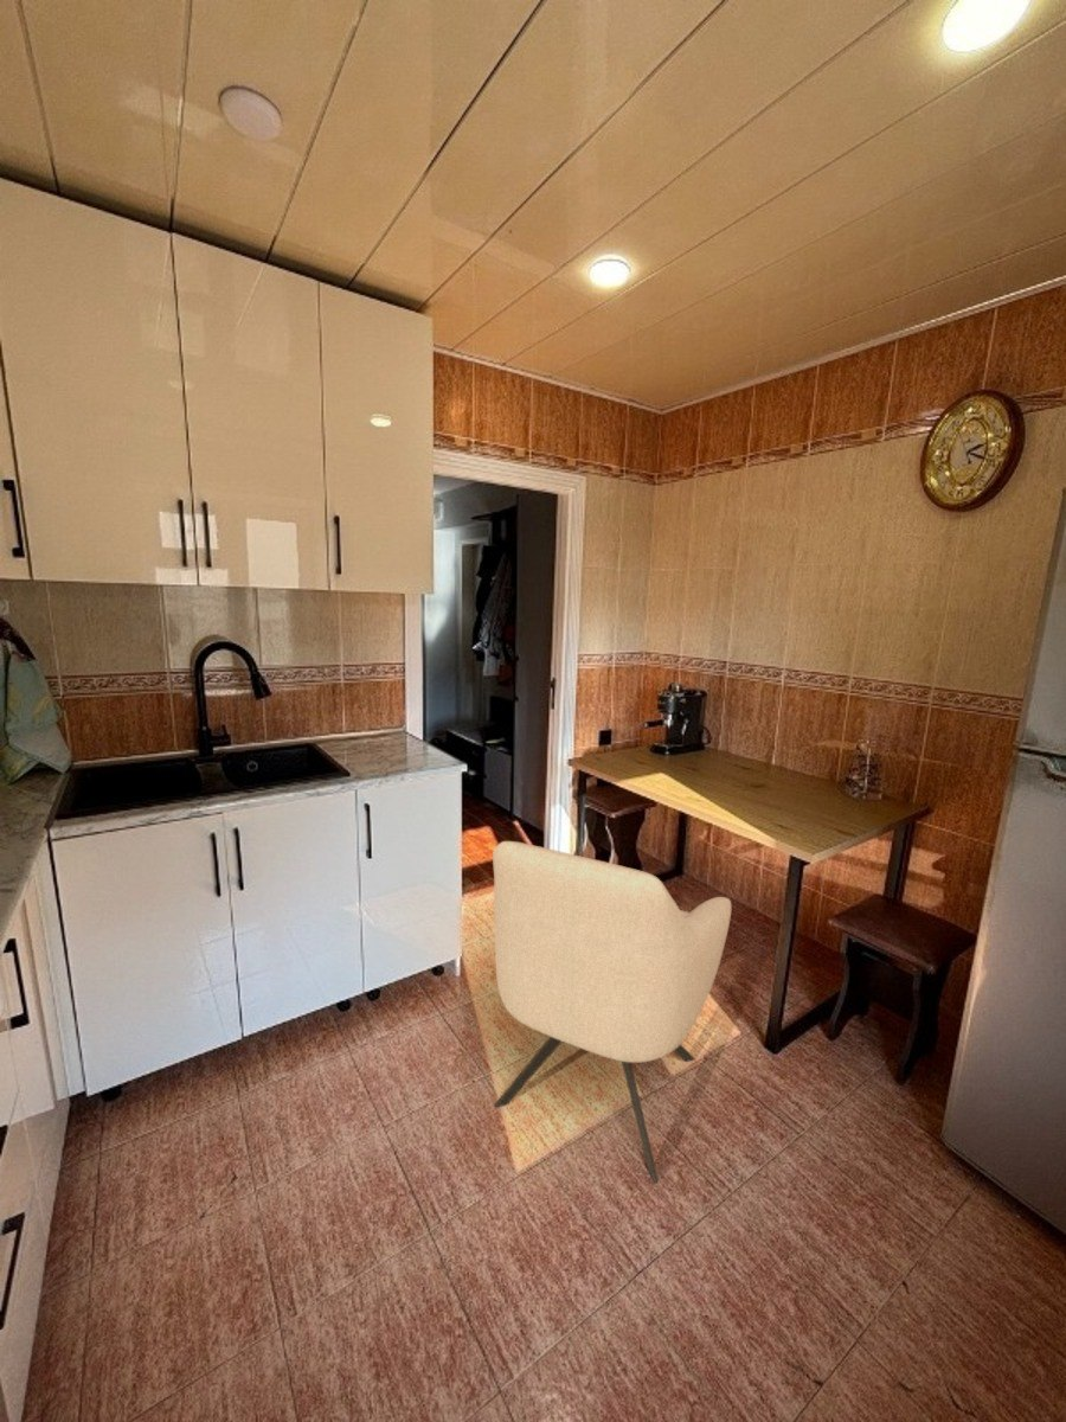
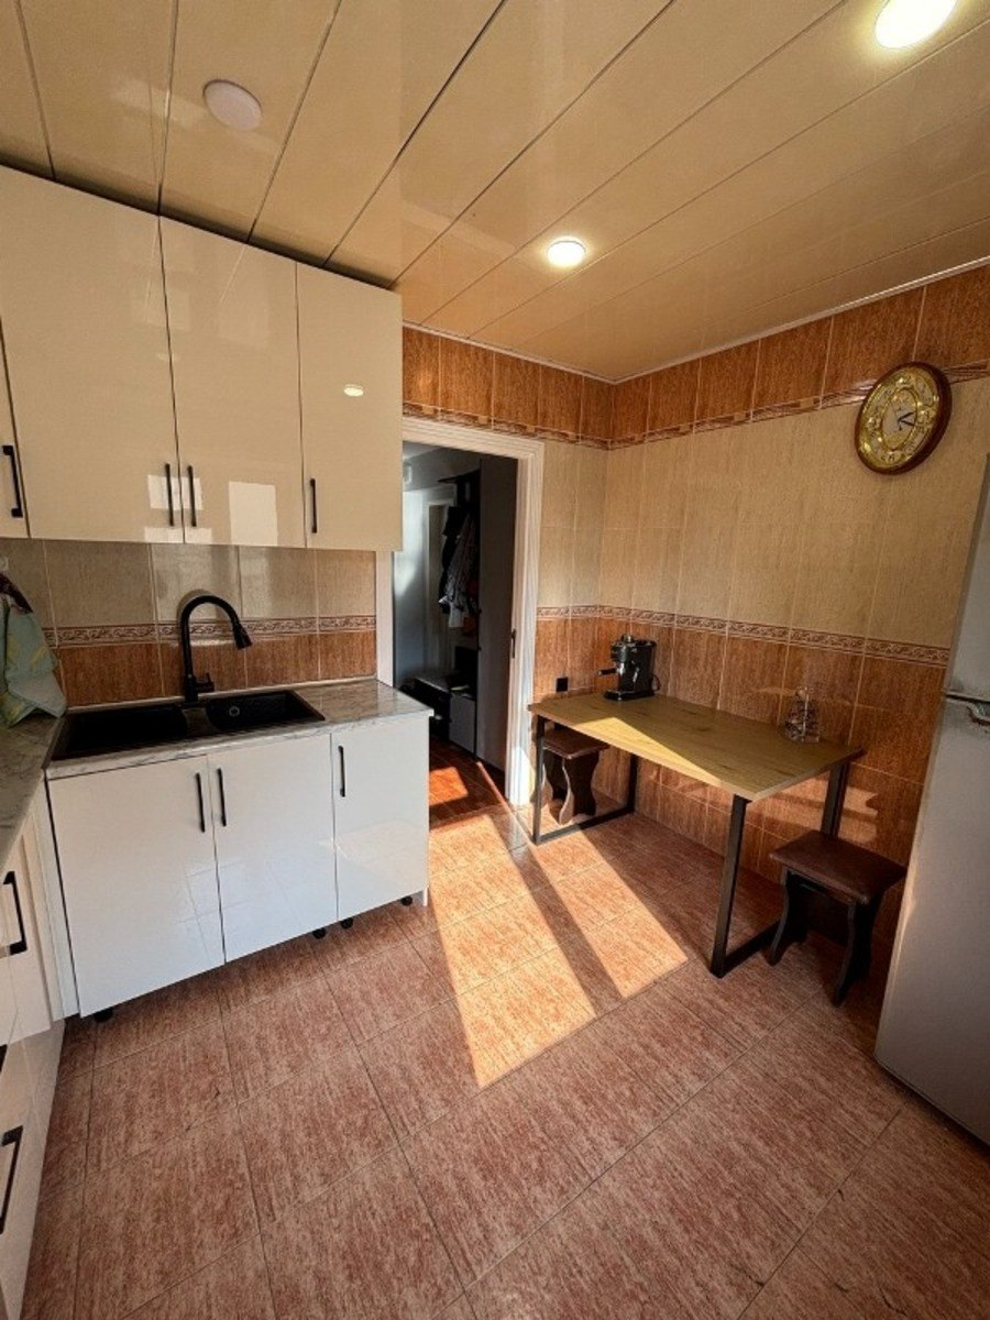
- chair (606, 955)
